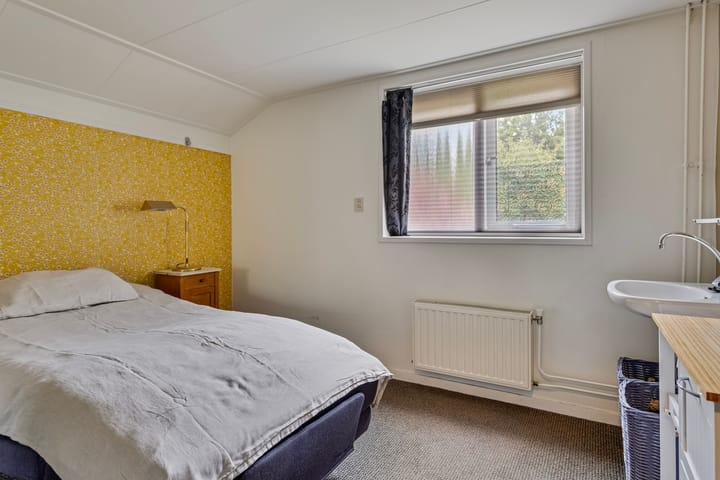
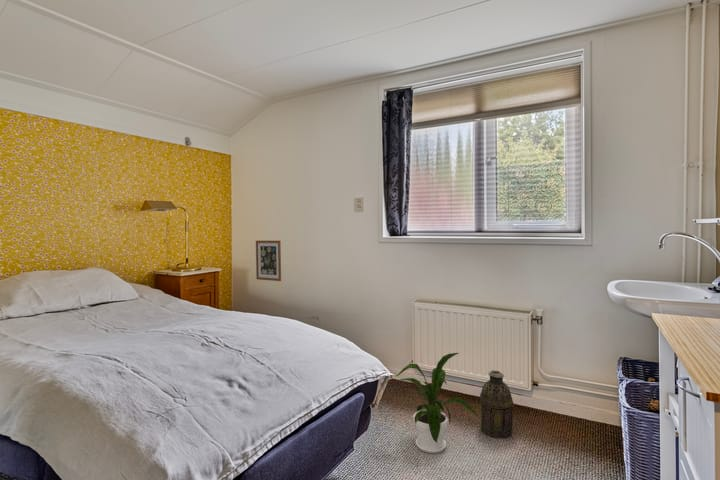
+ lantern (496, 401)
+ house plant (431, 400)
+ wall art (268, 260)
